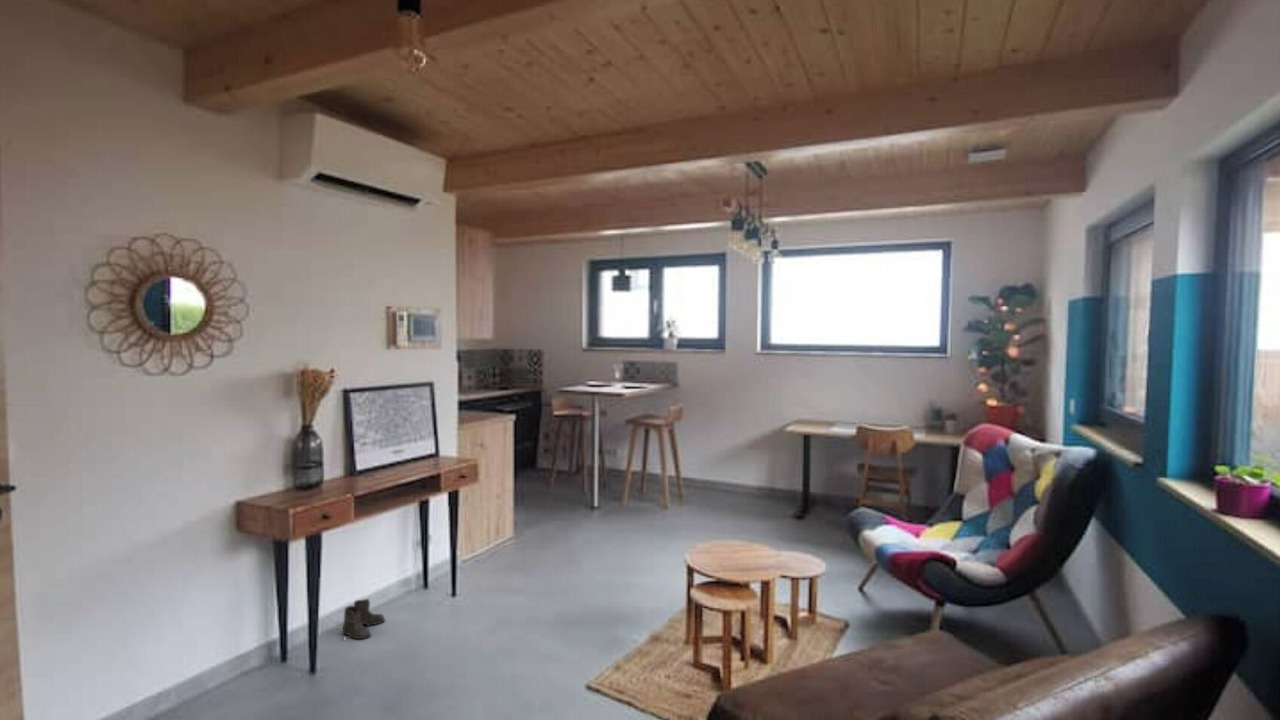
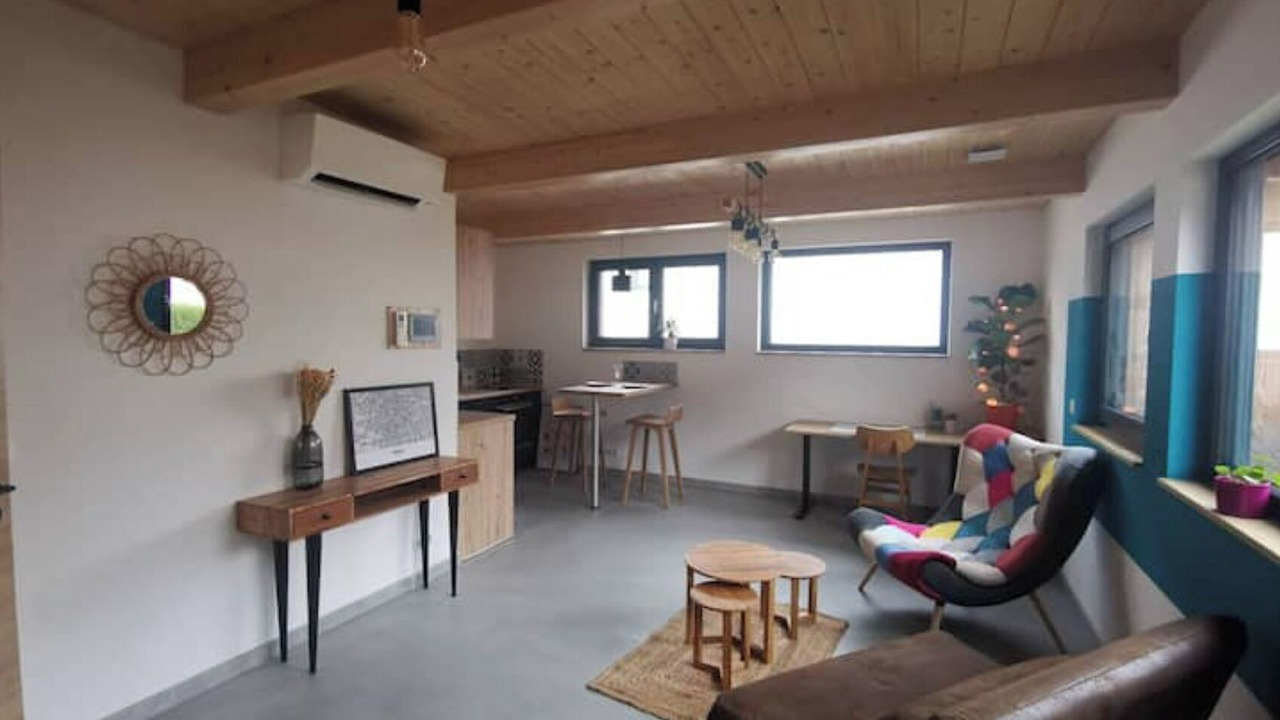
- boots (362, 617)
